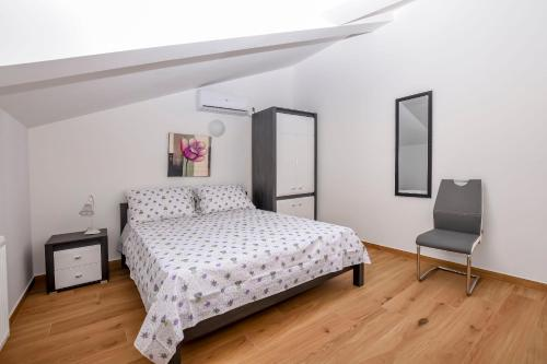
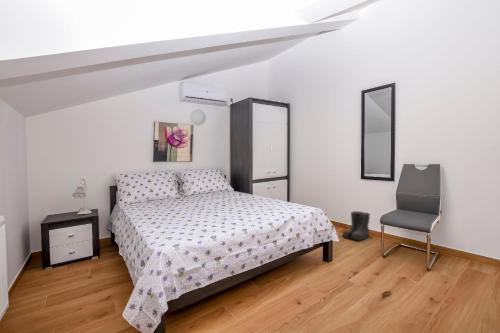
+ boots (356, 224)
